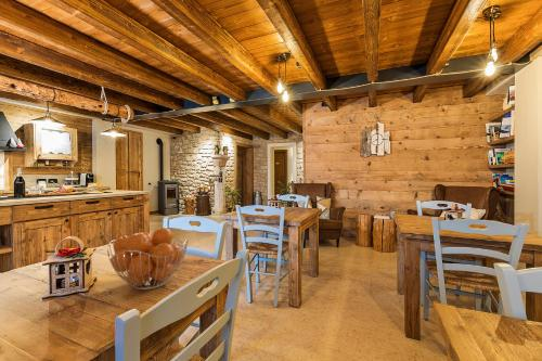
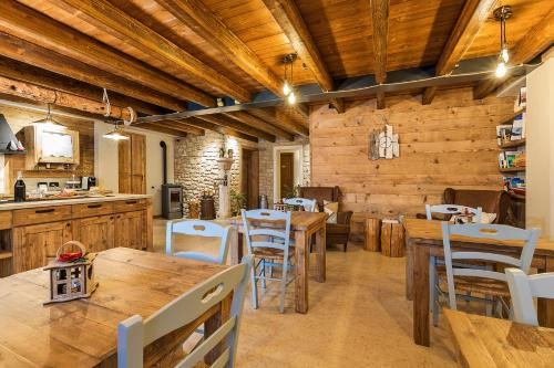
- fruit basket (150, 256)
